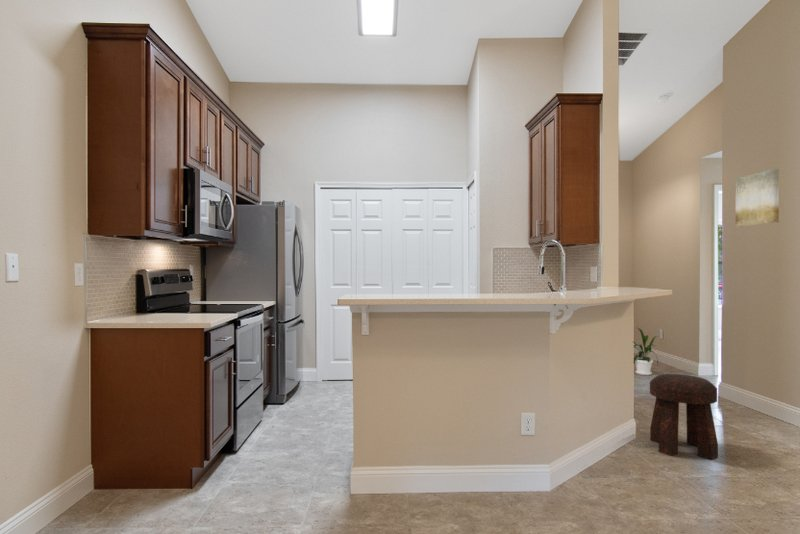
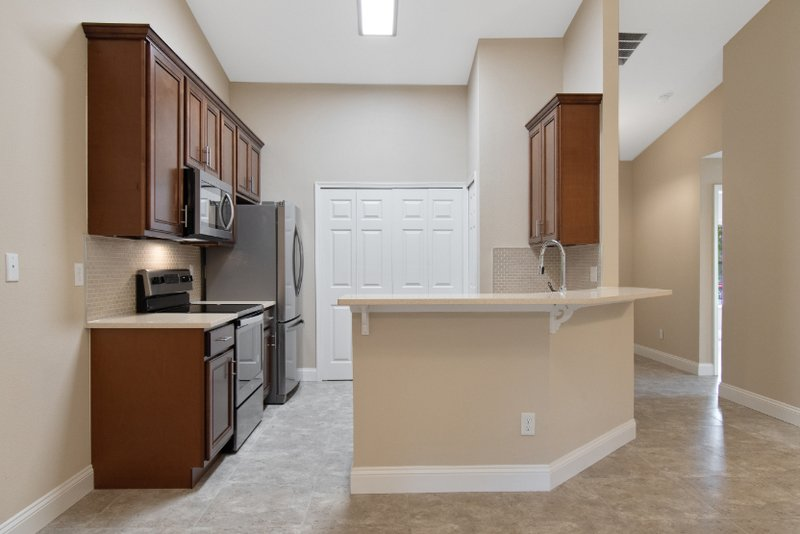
- wall art (756, 199)
- stool (686, 412)
- house plant (642, 351)
